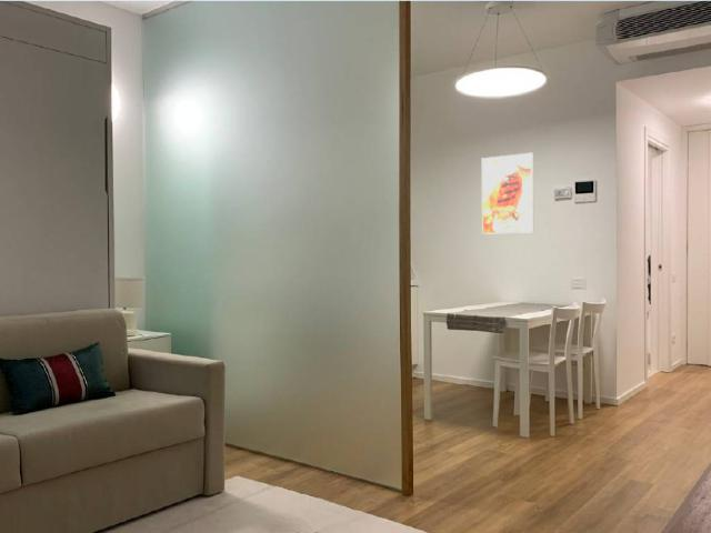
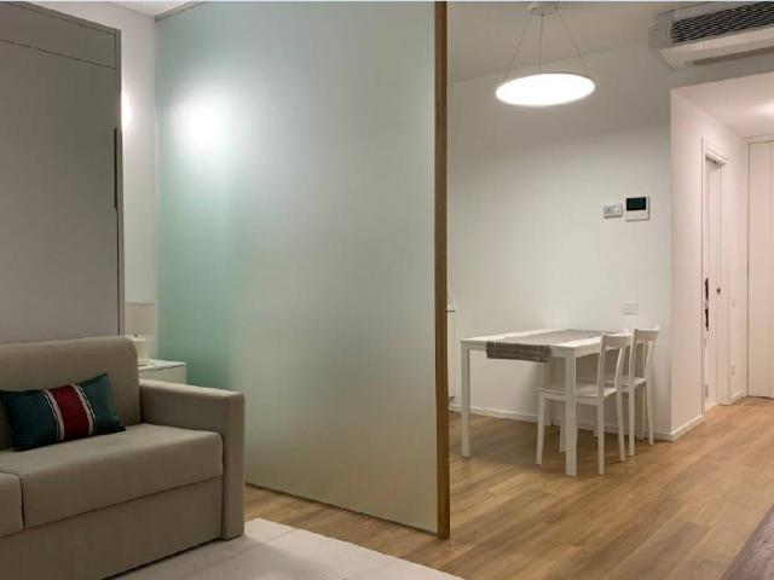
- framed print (507, 194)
